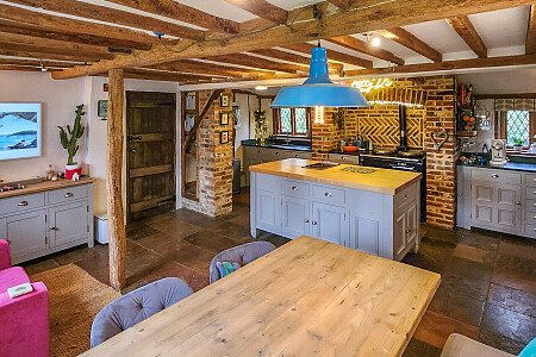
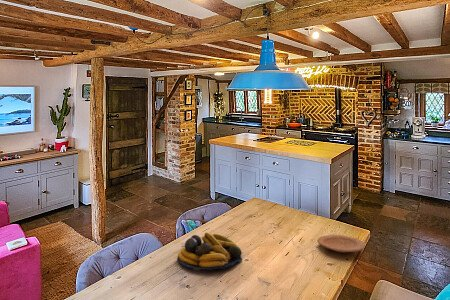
+ fruit bowl (209, 246)
+ plate (340, 245)
